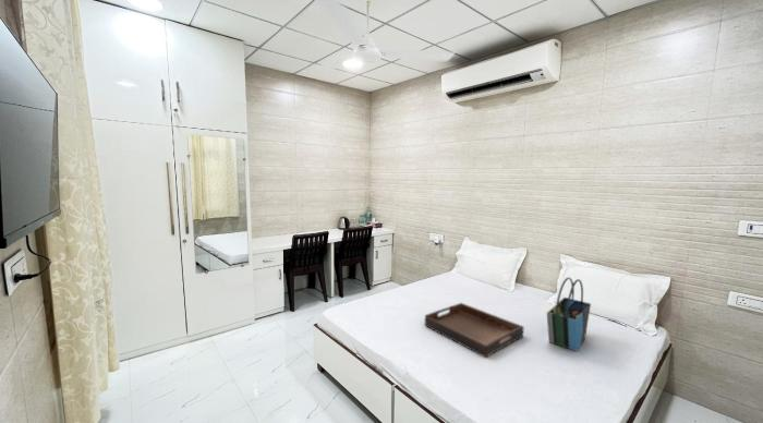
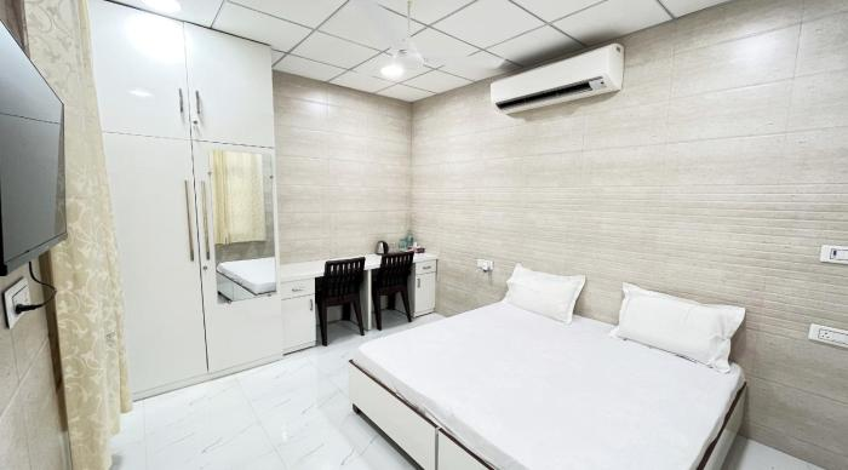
- serving tray (471, 325)
- tote bag (569, 310)
